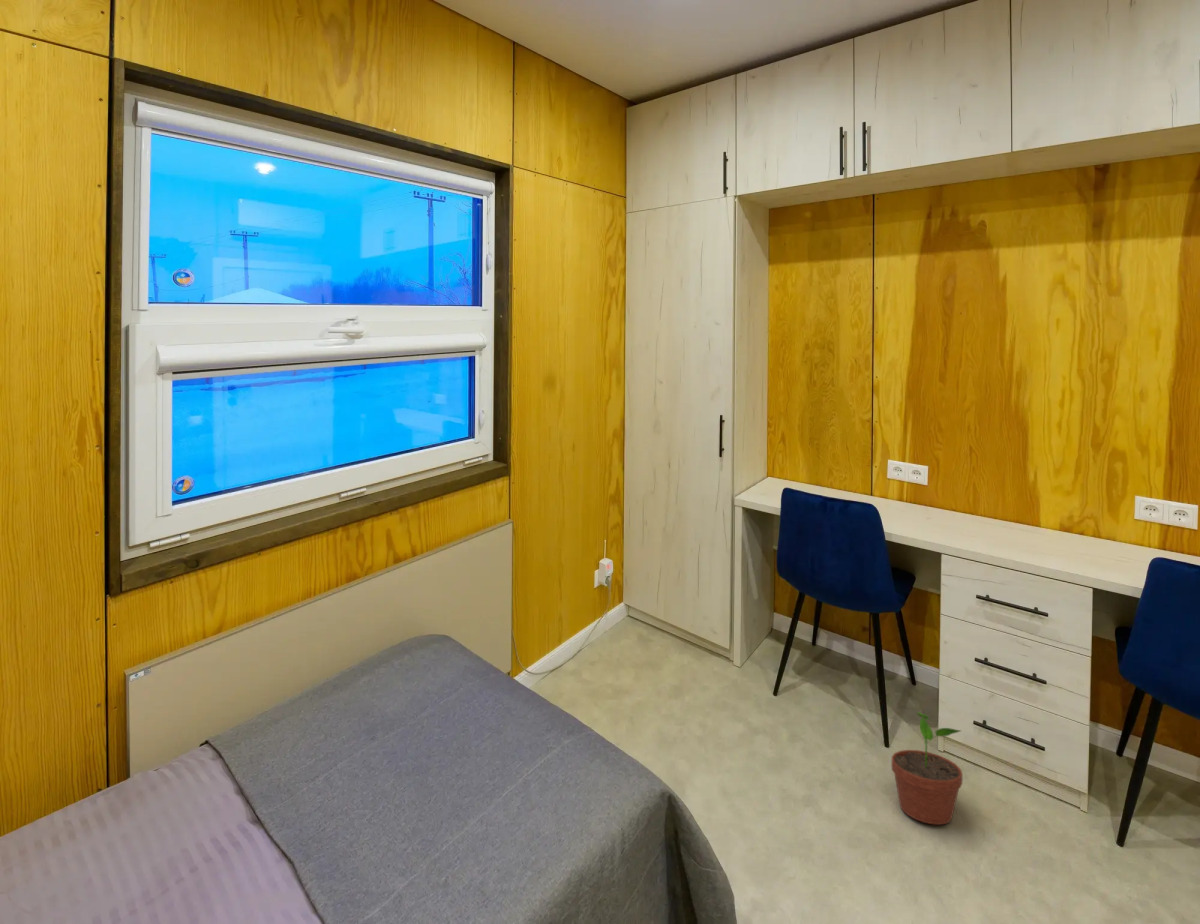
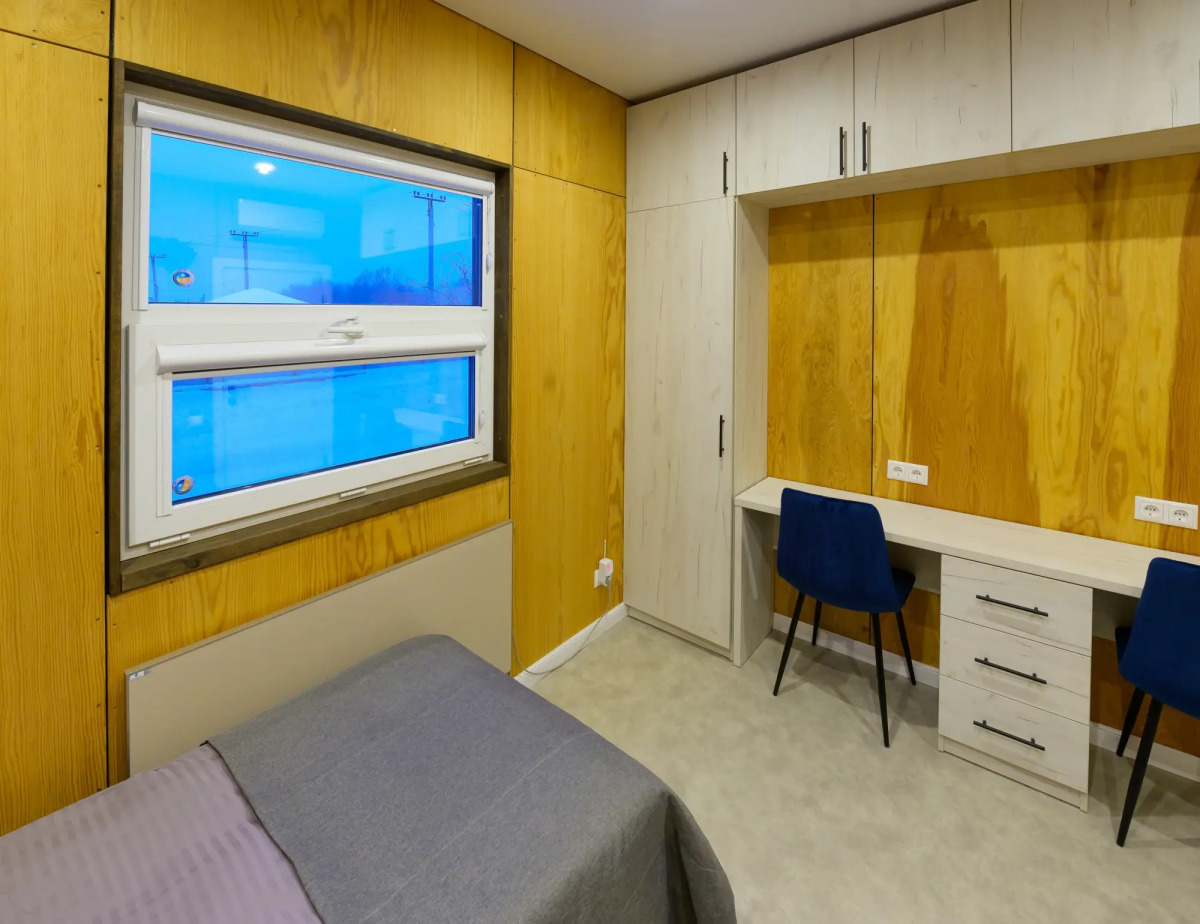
- potted plant (926, 758)
